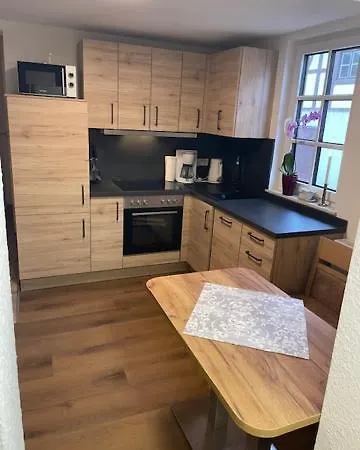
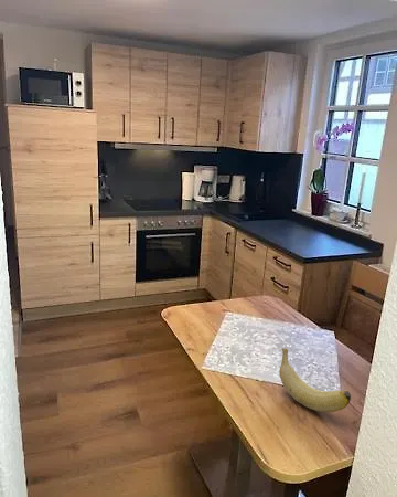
+ banana (309, 385)
